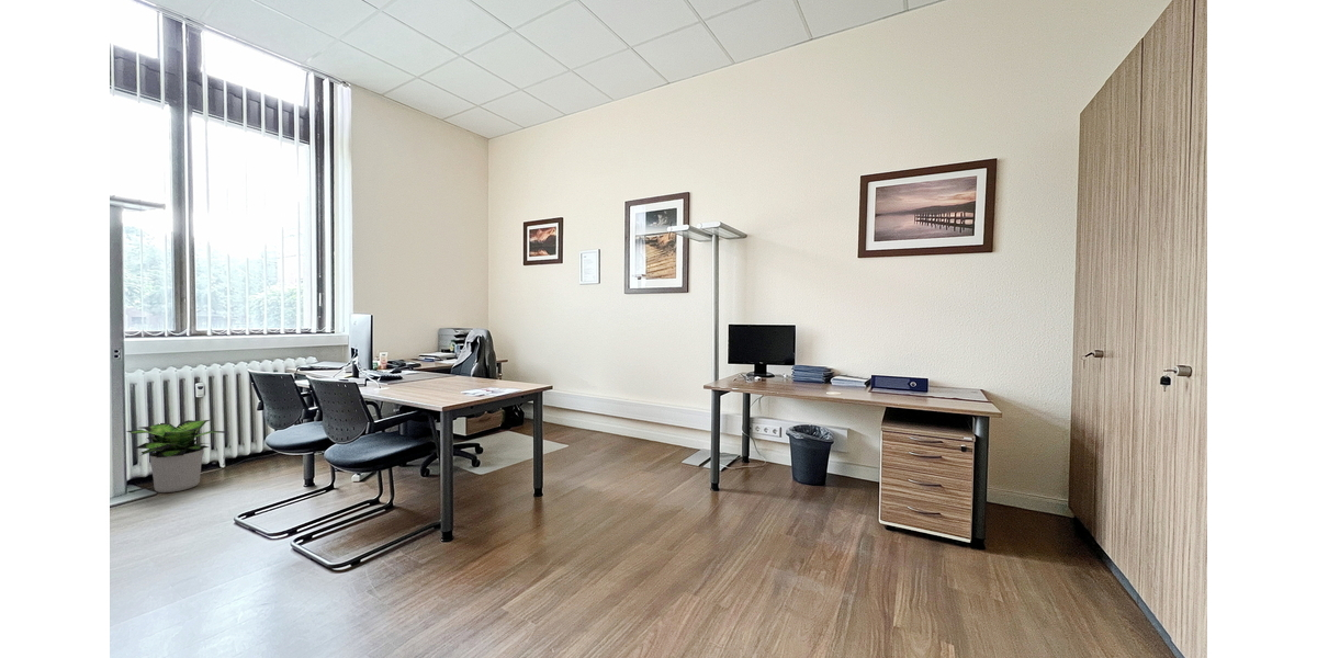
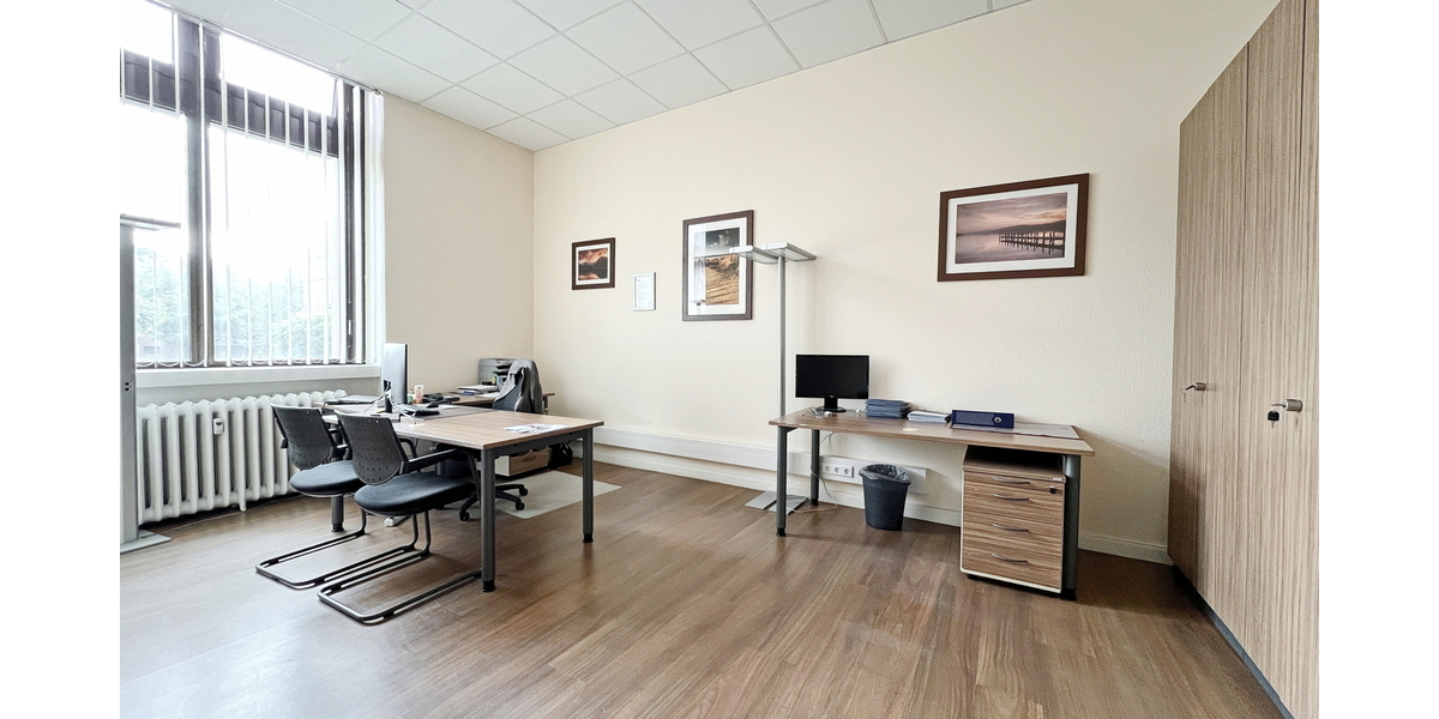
- potted plant (180, 455)
